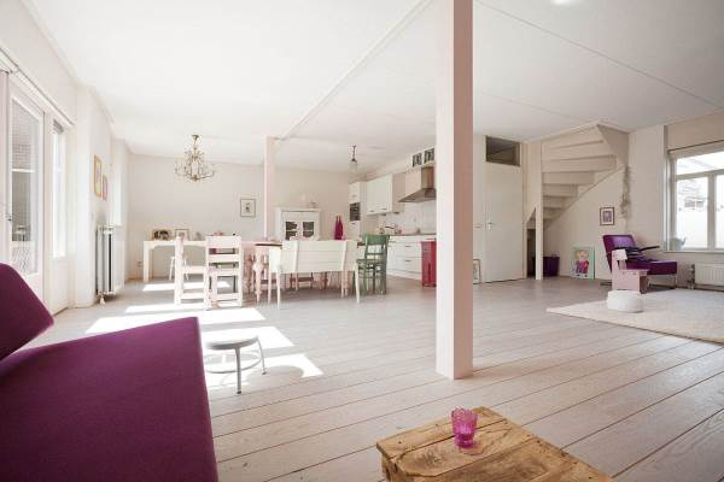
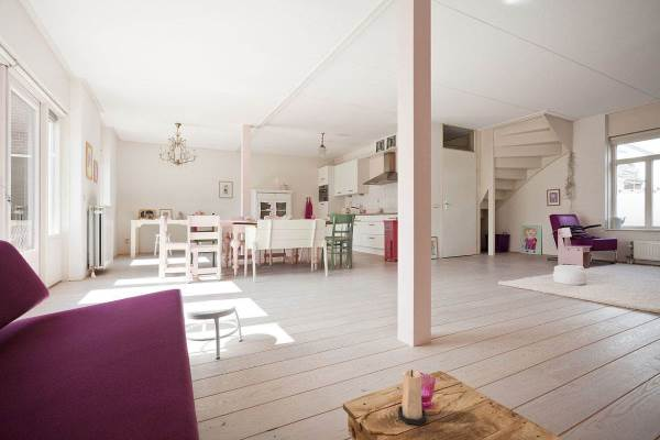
+ candle (411, 392)
